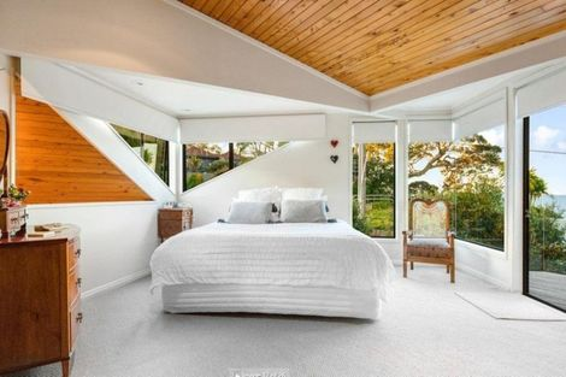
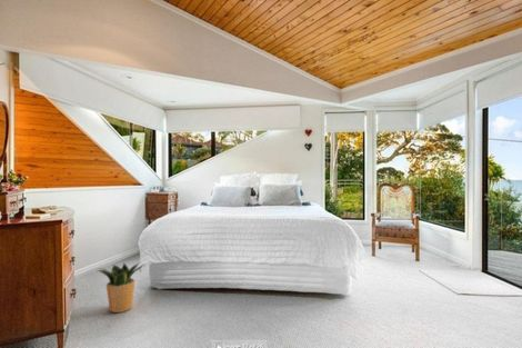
+ potted plant (121, 286)
